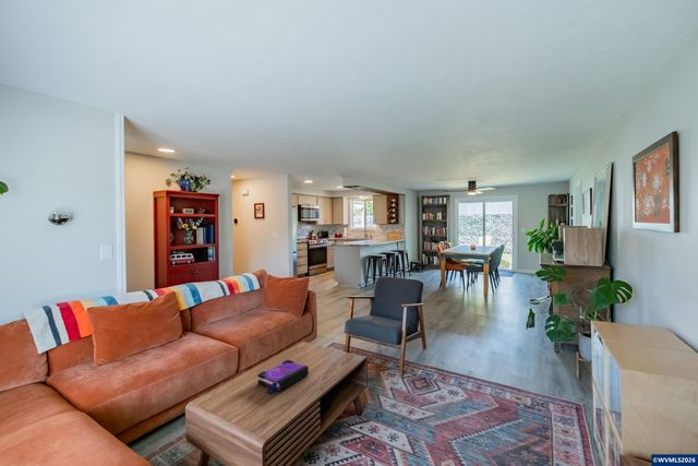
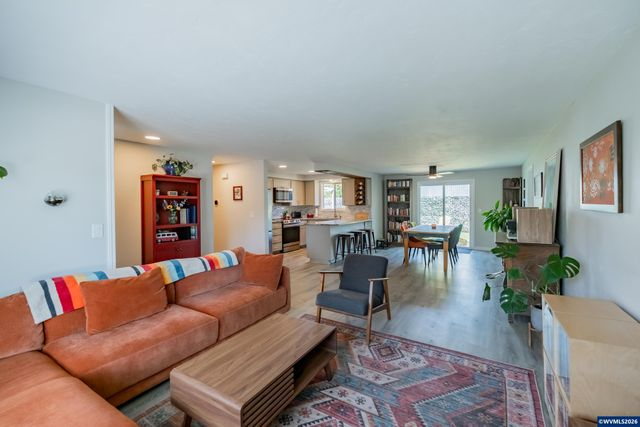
- board game (281, 375)
